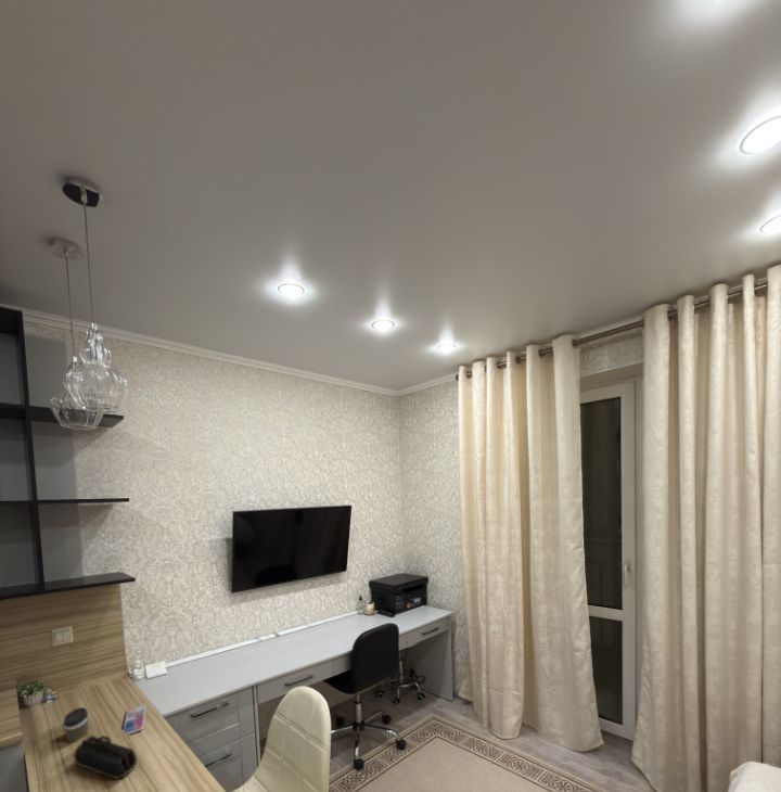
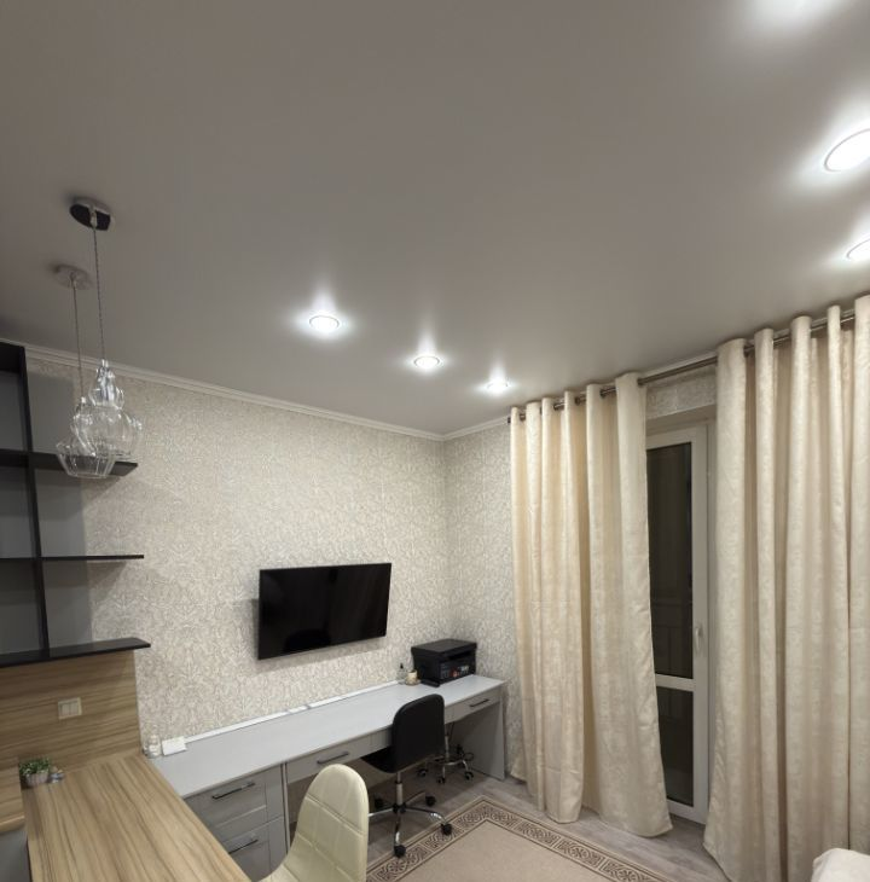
- coffee cup (77, 729)
- pencil case (104, 751)
- smartphone (135, 719)
